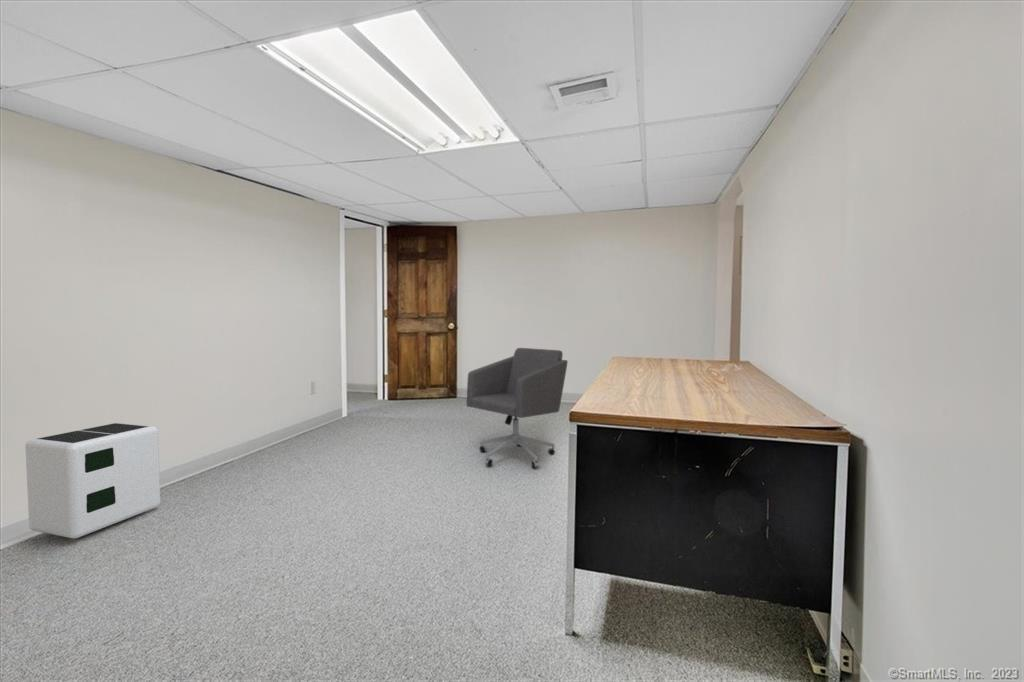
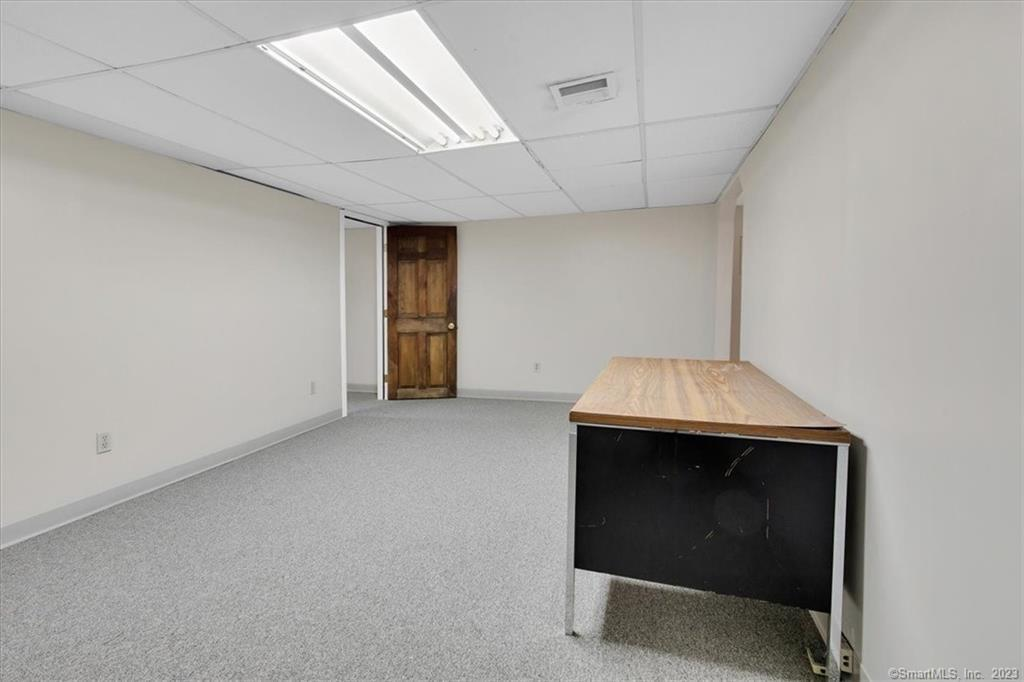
- office chair (516, 403)
- air purifier (97, 476)
